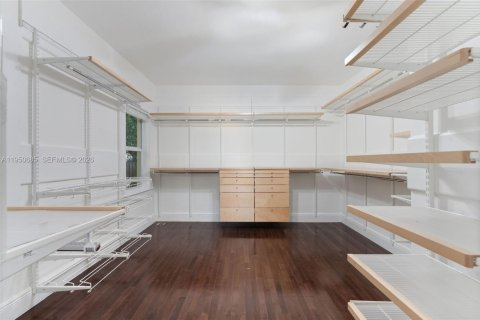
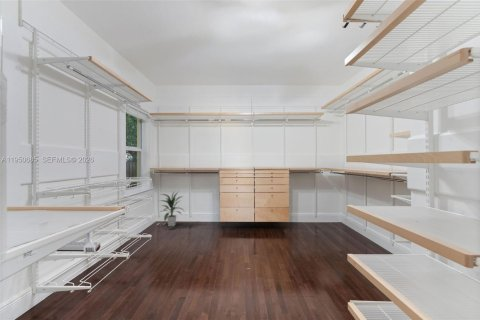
+ indoor plant (170, 207)
